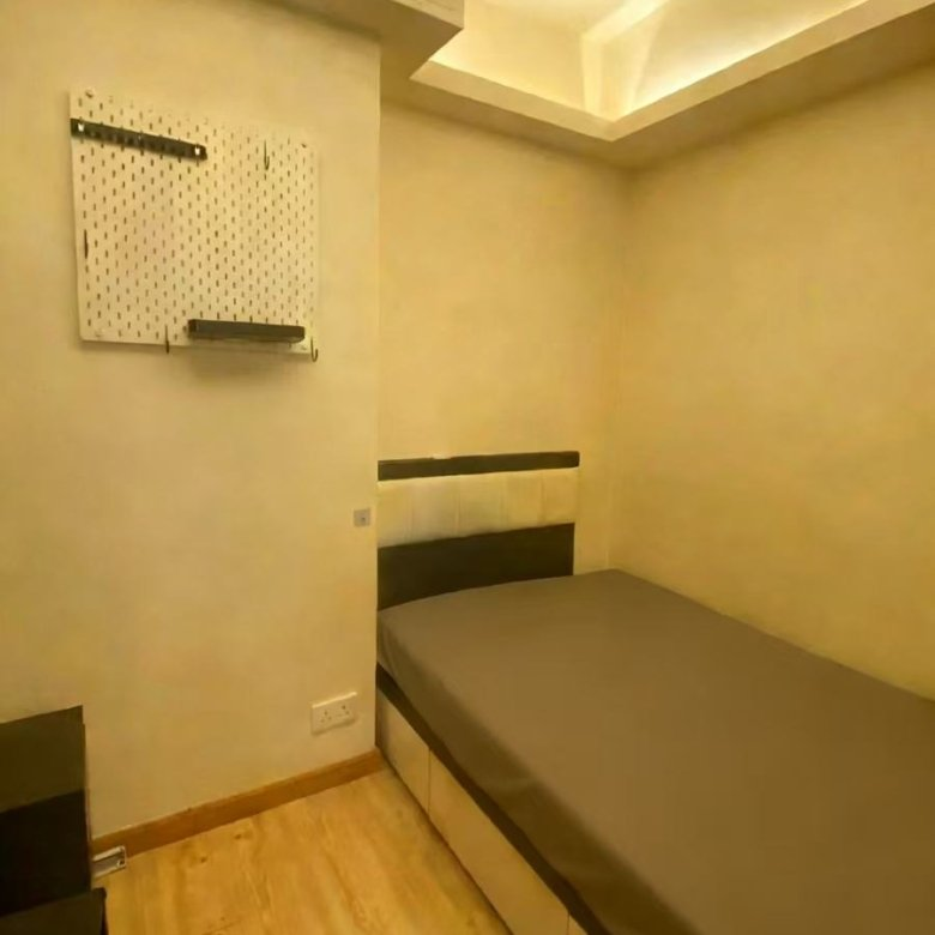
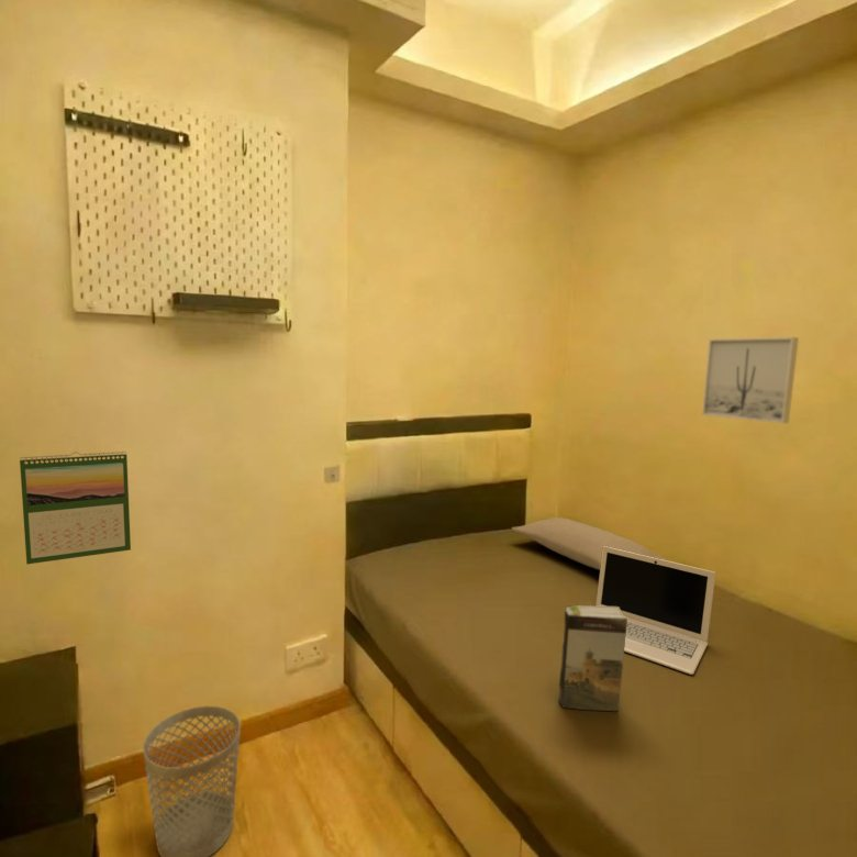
+ calendar (78, 504)
+ laptop (642, 603)
+ wastebasket (194, 783)
+ book (590, 656)
+ wall art (746, 378)
+ pillow (585, 544)
